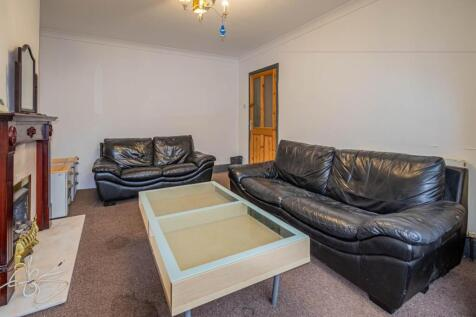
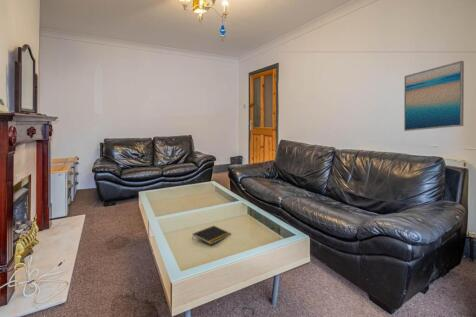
+ notepad (212, 234)
+ wall art (431, 98)
